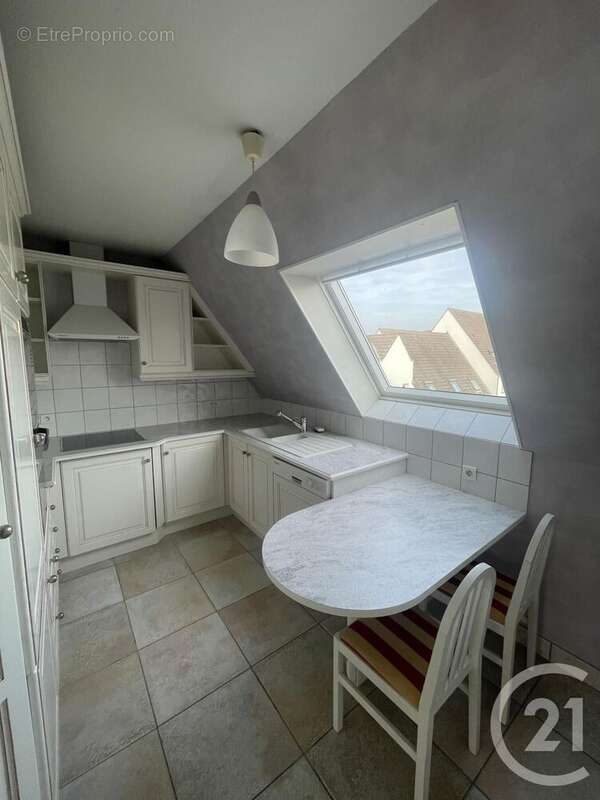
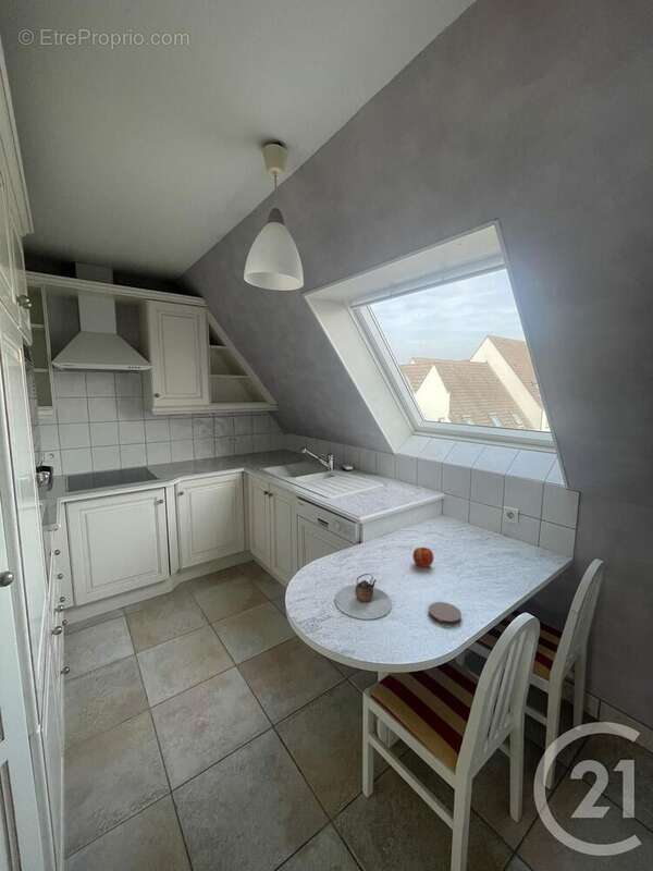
+ coaster (444, 613)
+ fruit (422, 555)
+ teapot (362, 588)
